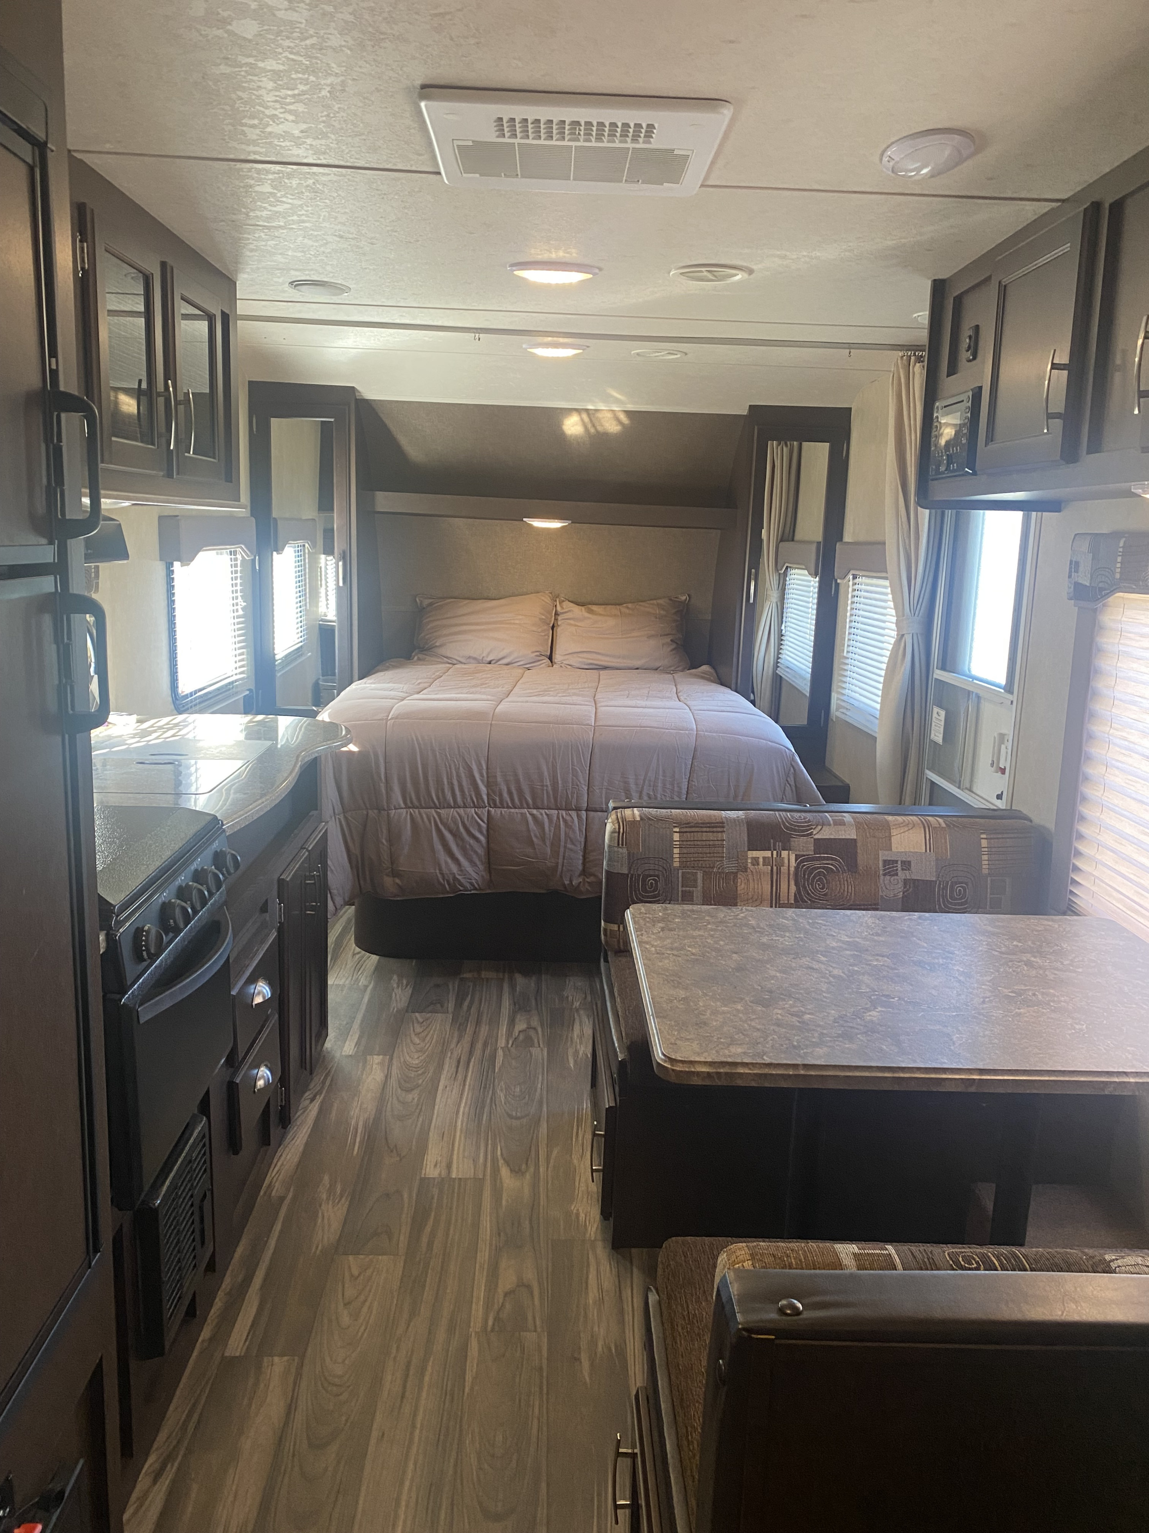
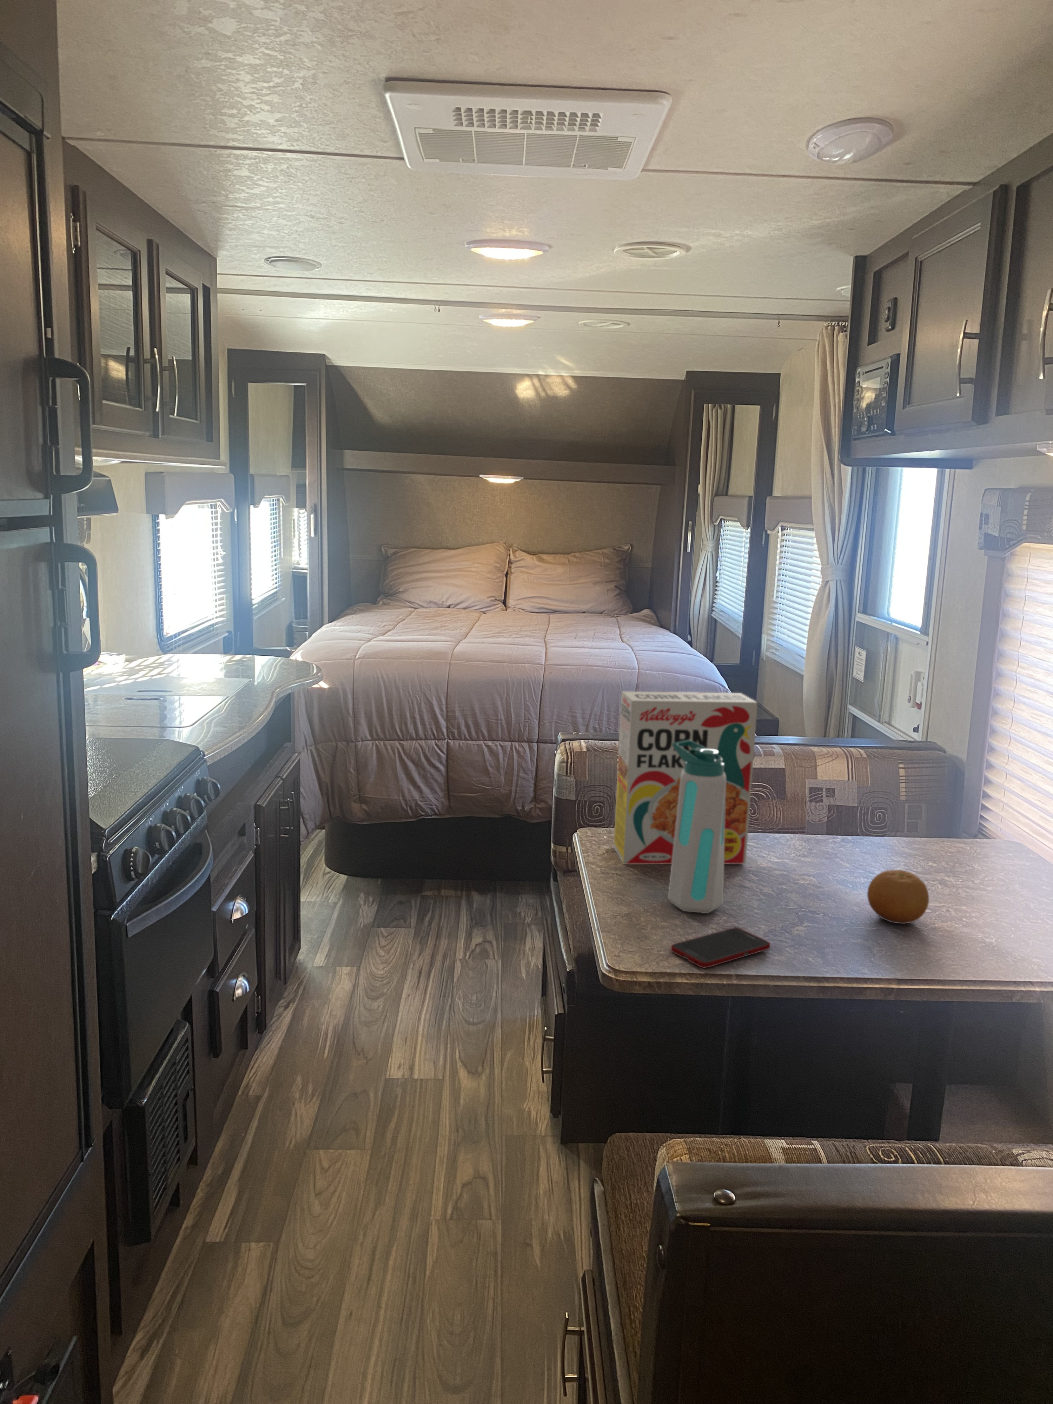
+ fruit (898, 897)
+ cereal box (680, 777)
+ cell phone (721, 947)
+ water bottle (697, 826)
